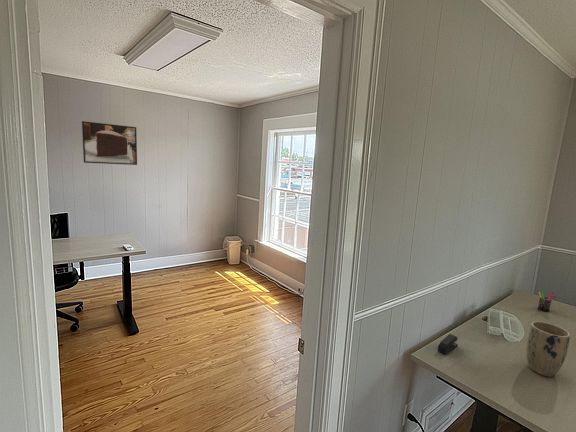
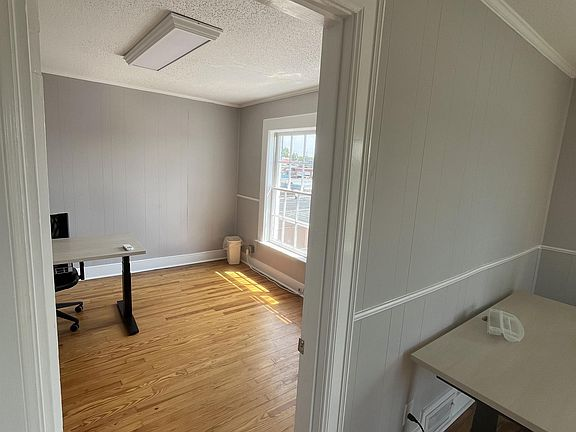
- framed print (111, 144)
- stapler (448, 343)
- plant pot (545, 349)
- pen holder (545, 300)
